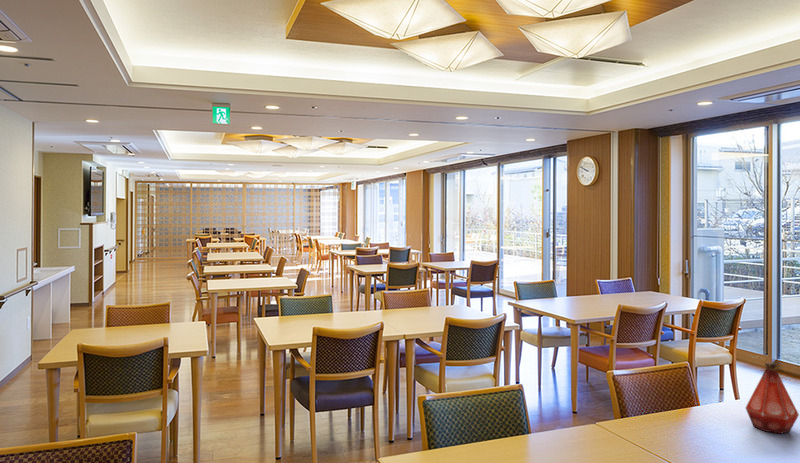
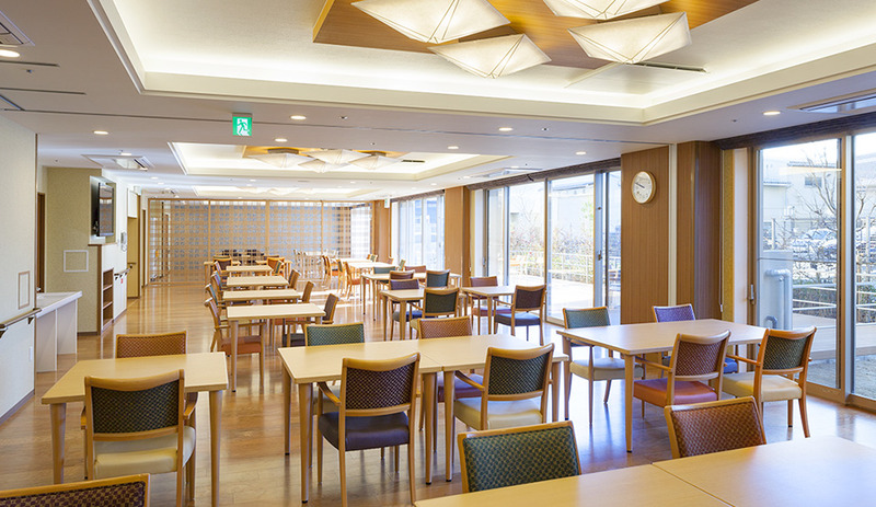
- bottle (771, 395)
